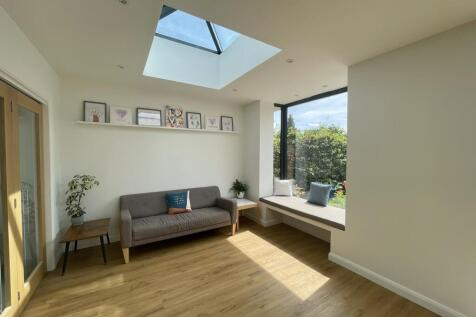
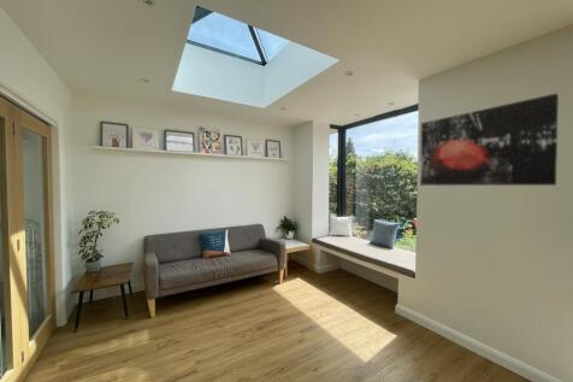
+ wall art (475, 148)
